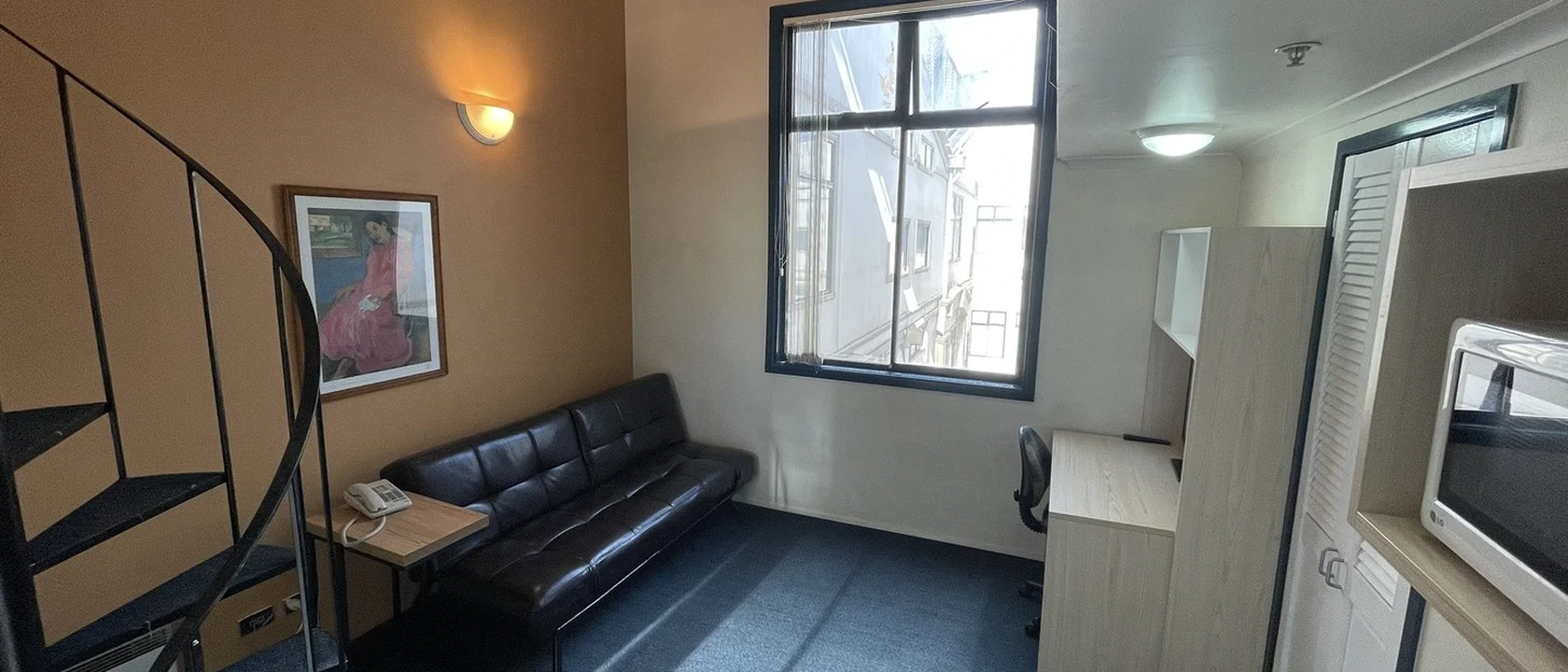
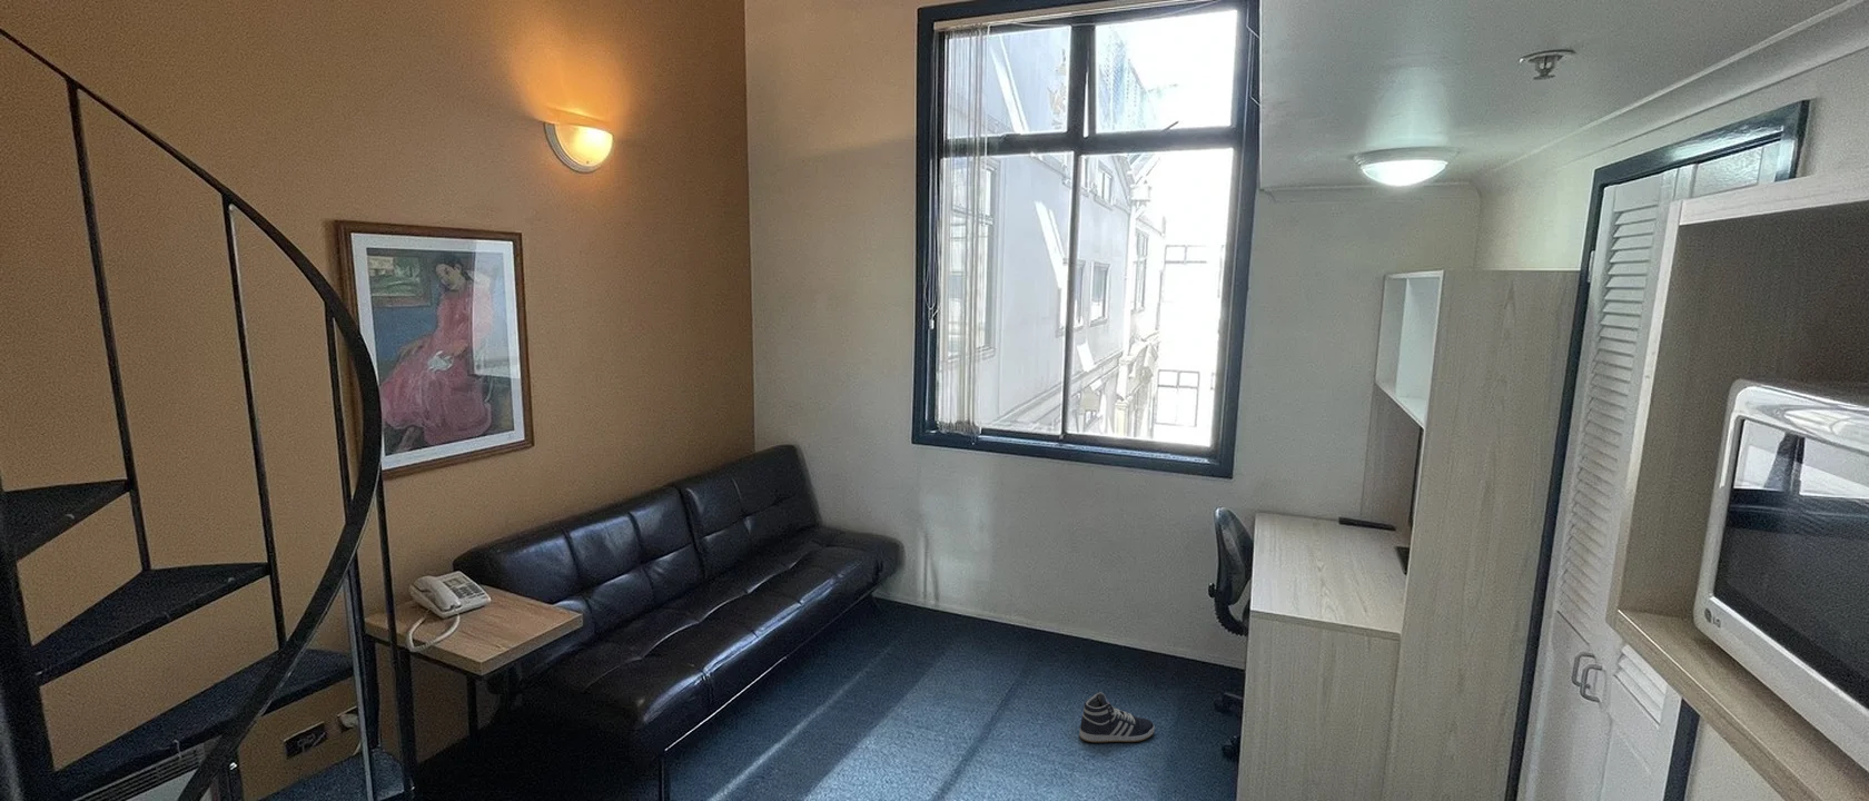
+ sneaker (1118, 715)
